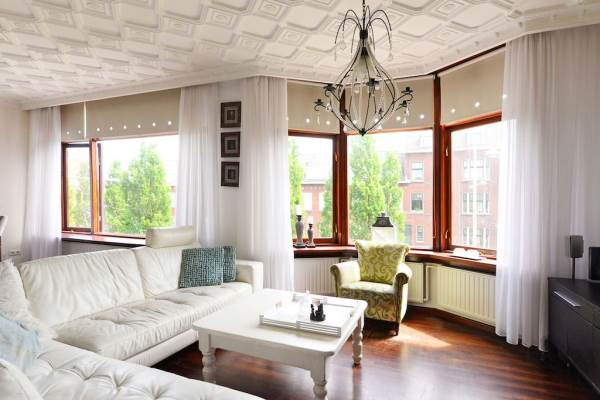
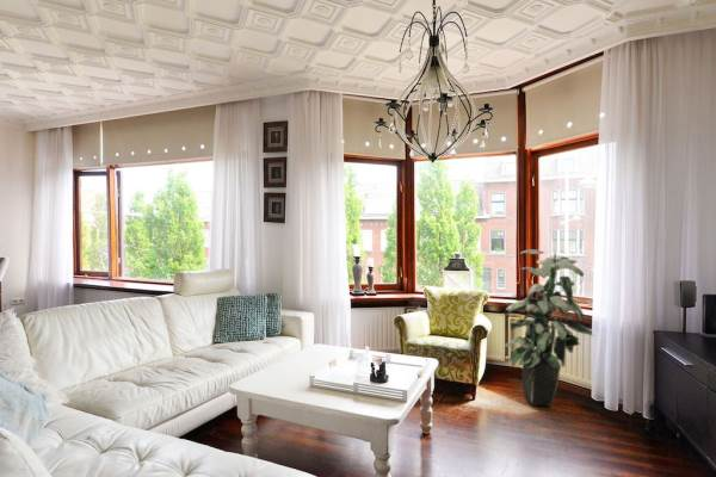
+ indoor plant (542, 326)
